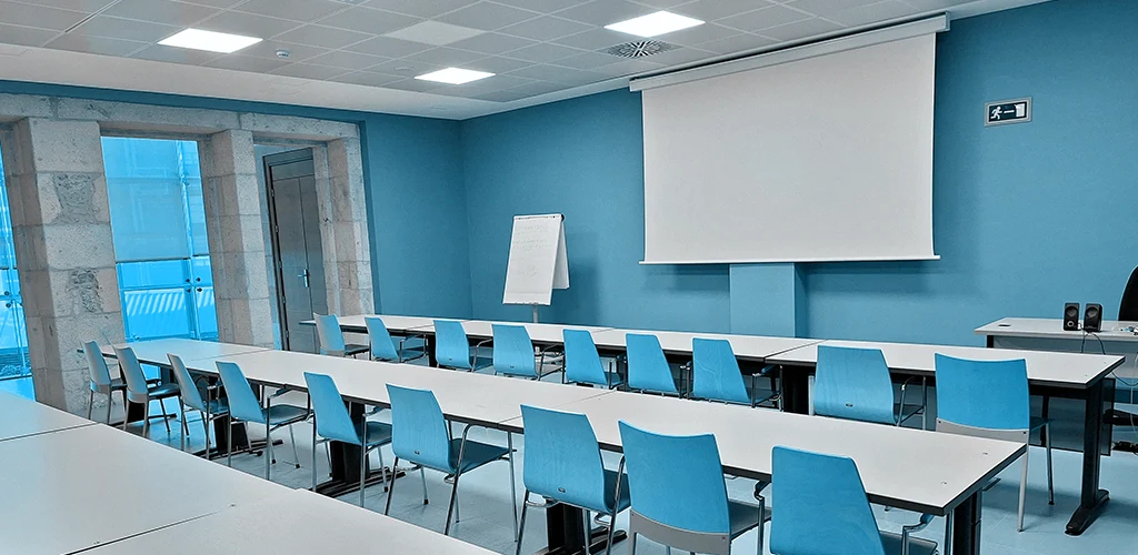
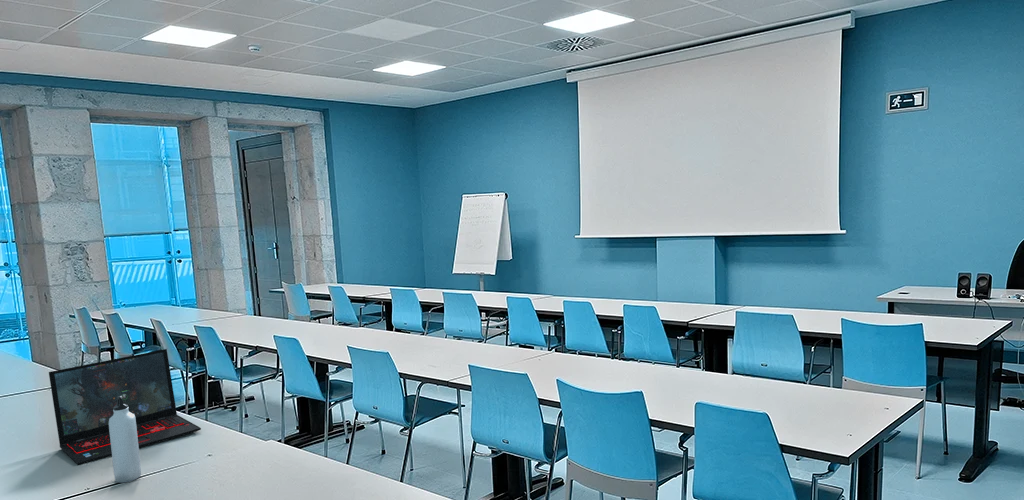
+ water bottle (124, 437)
+ laptop (126, 402)
